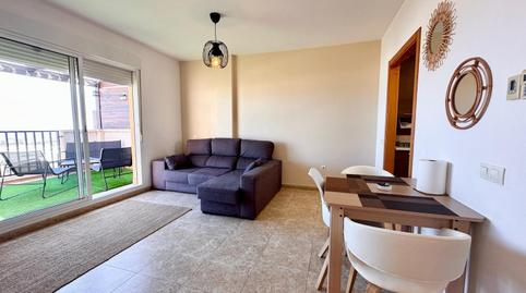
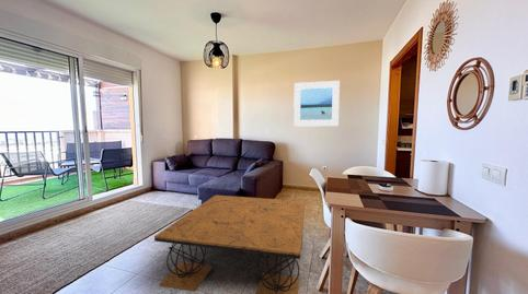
+ coffee table (244, 235)
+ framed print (315, 104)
